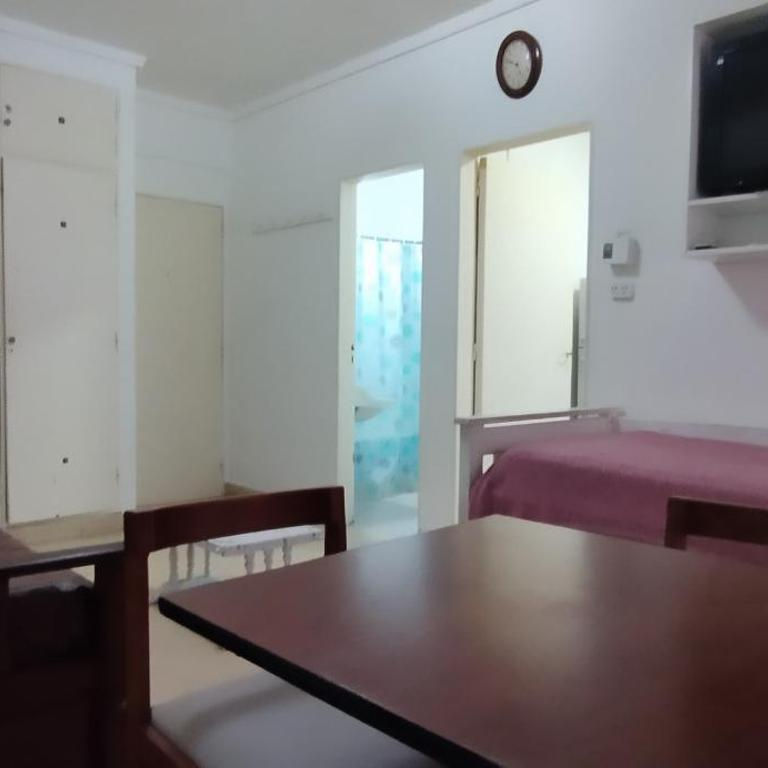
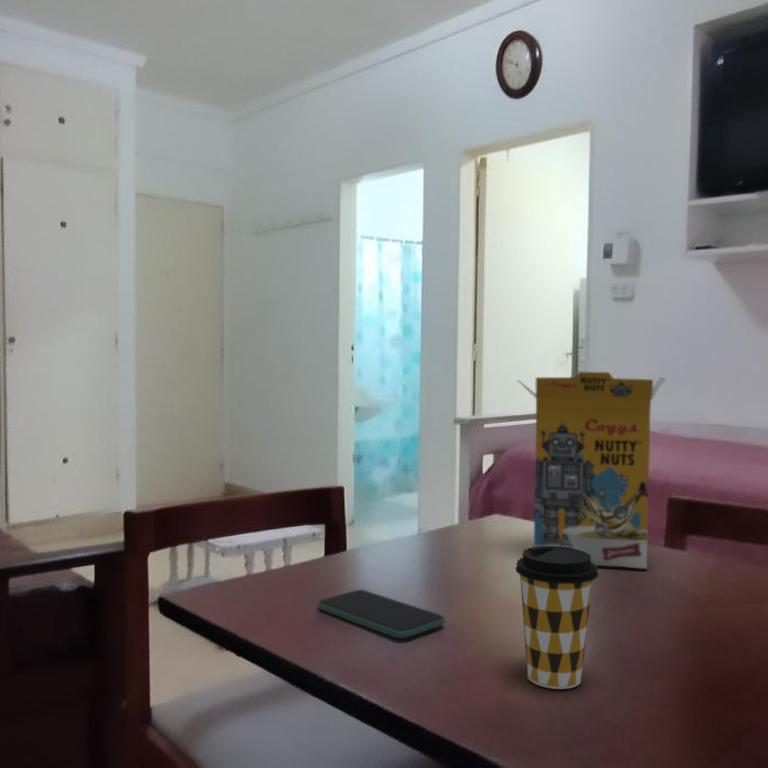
+ cereal box (587, 464)
+ smartphone (379, 611)
+ coffee cup (555, 616)
